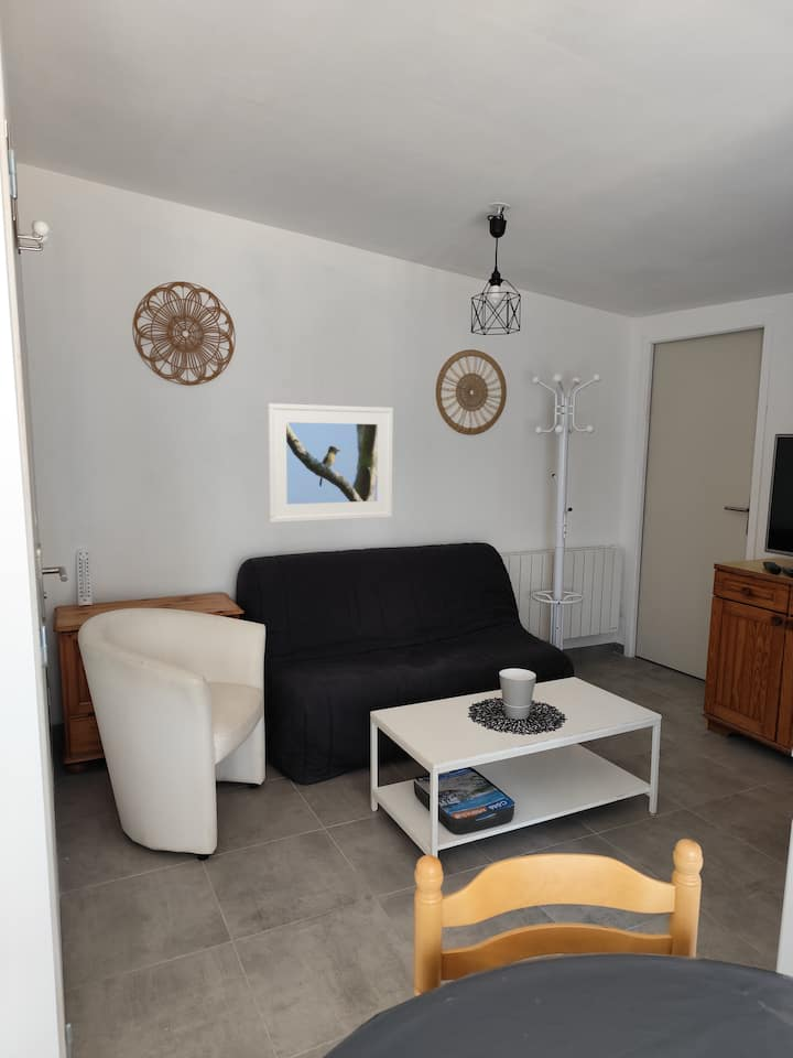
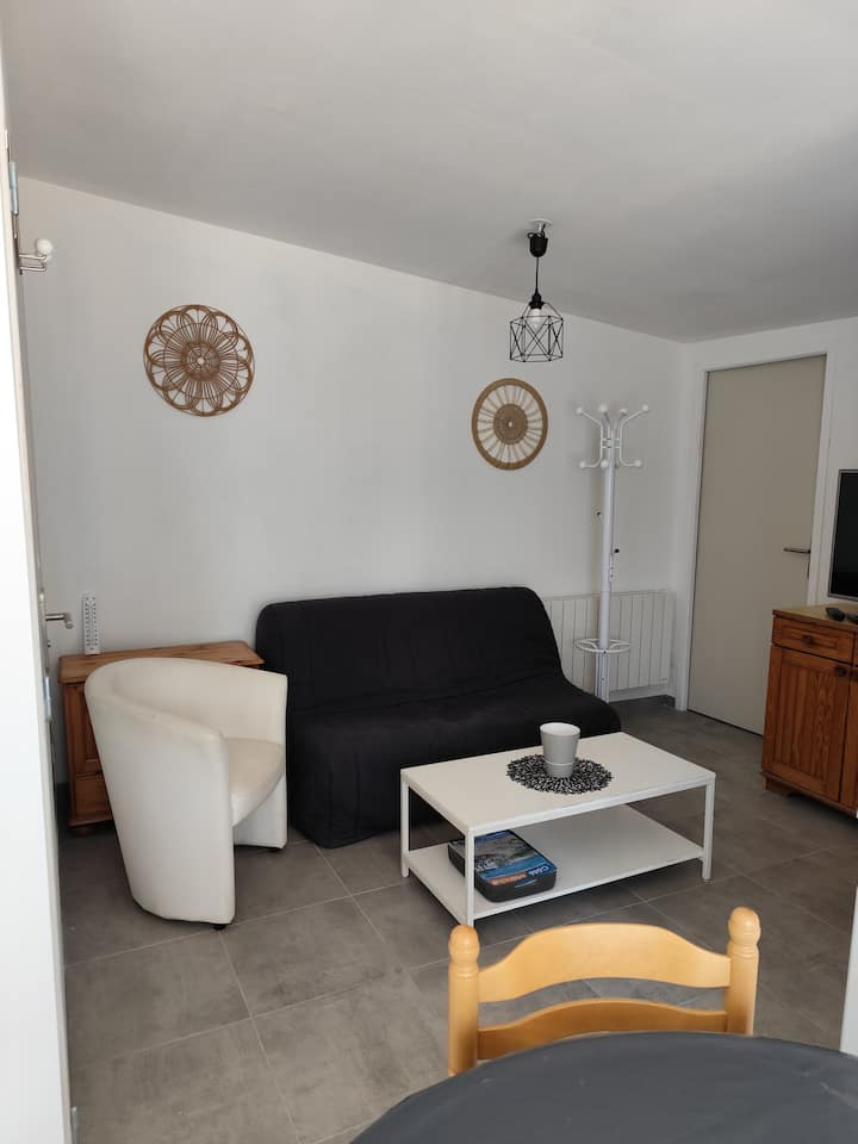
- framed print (333, 463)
